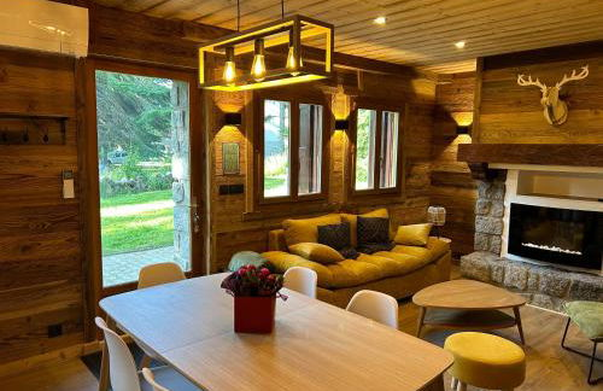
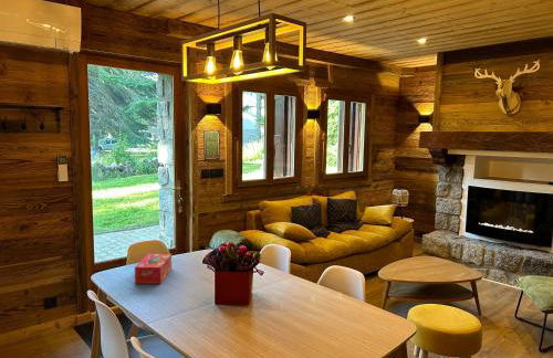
+ tissue box (154, 267)
